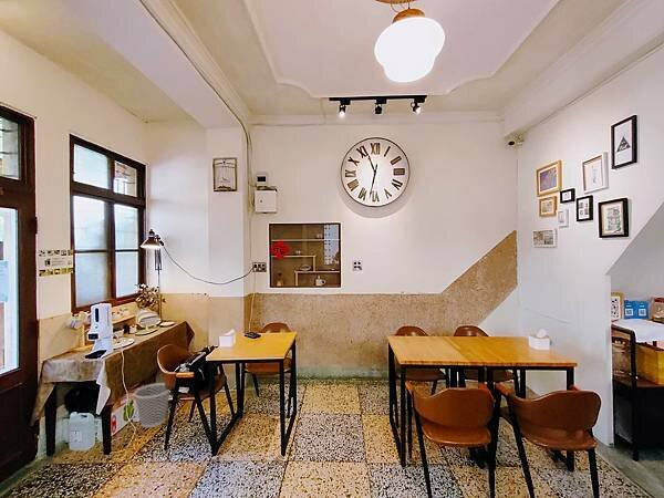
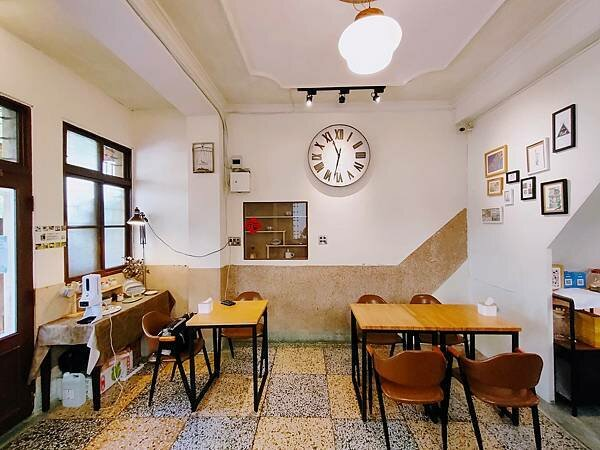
- wastebasket (153, 405)
